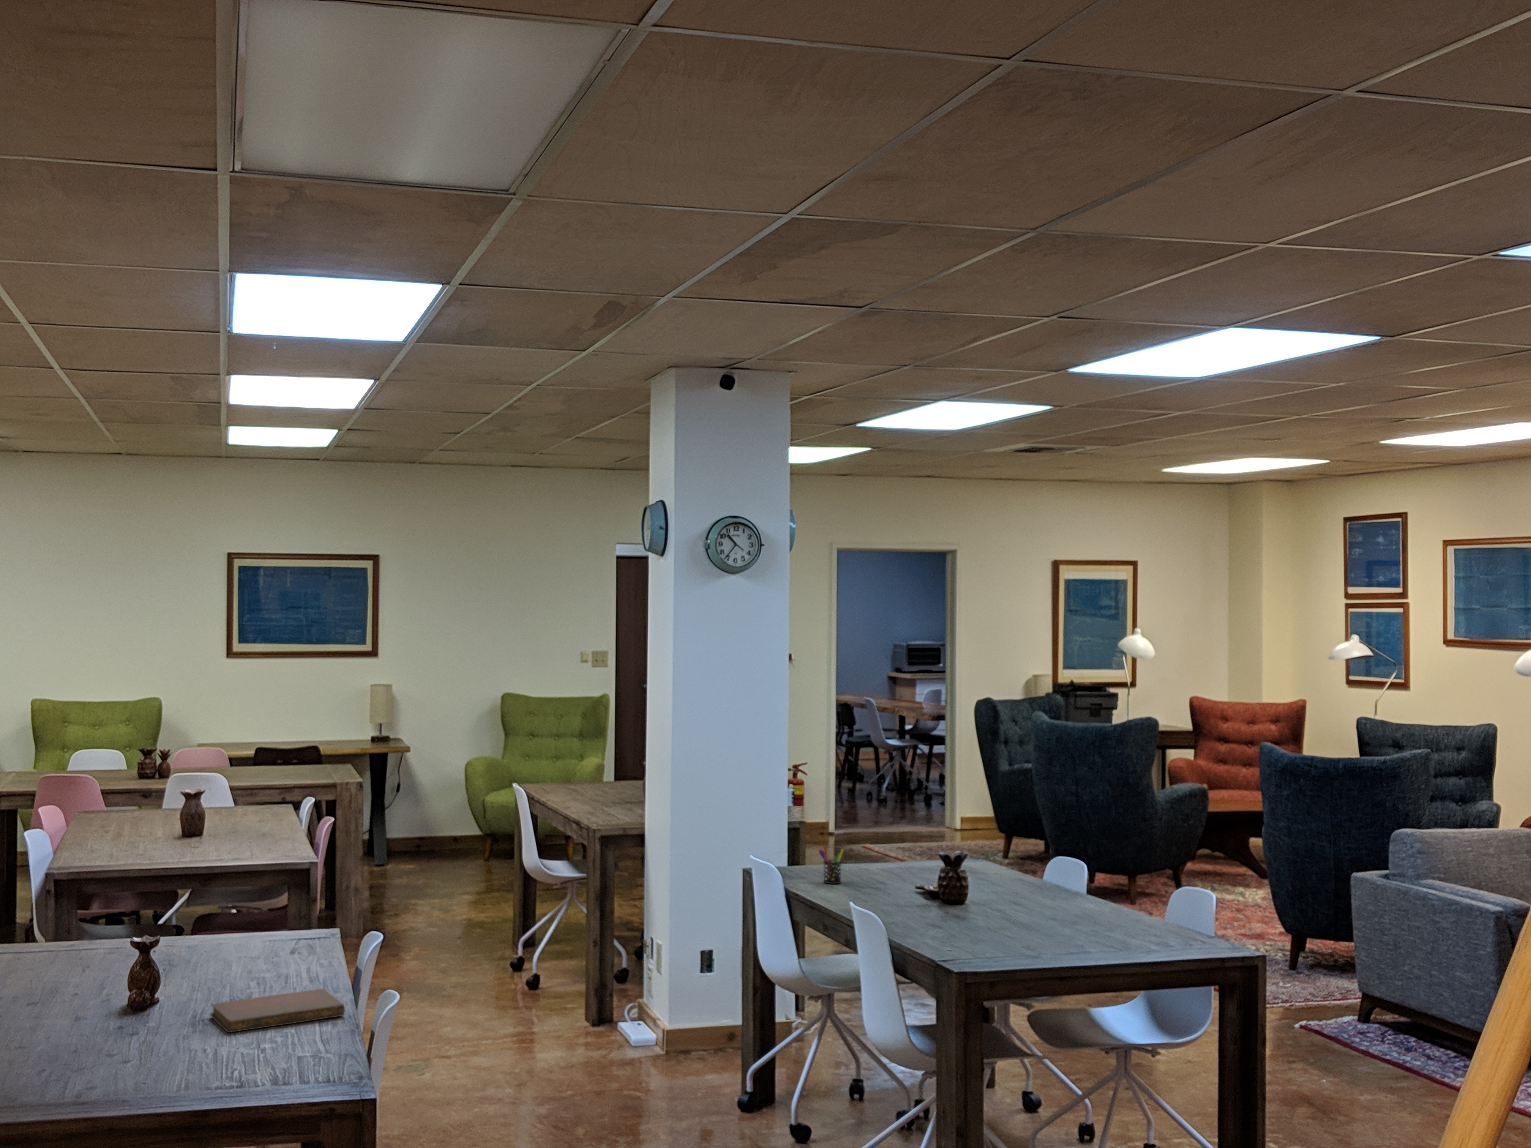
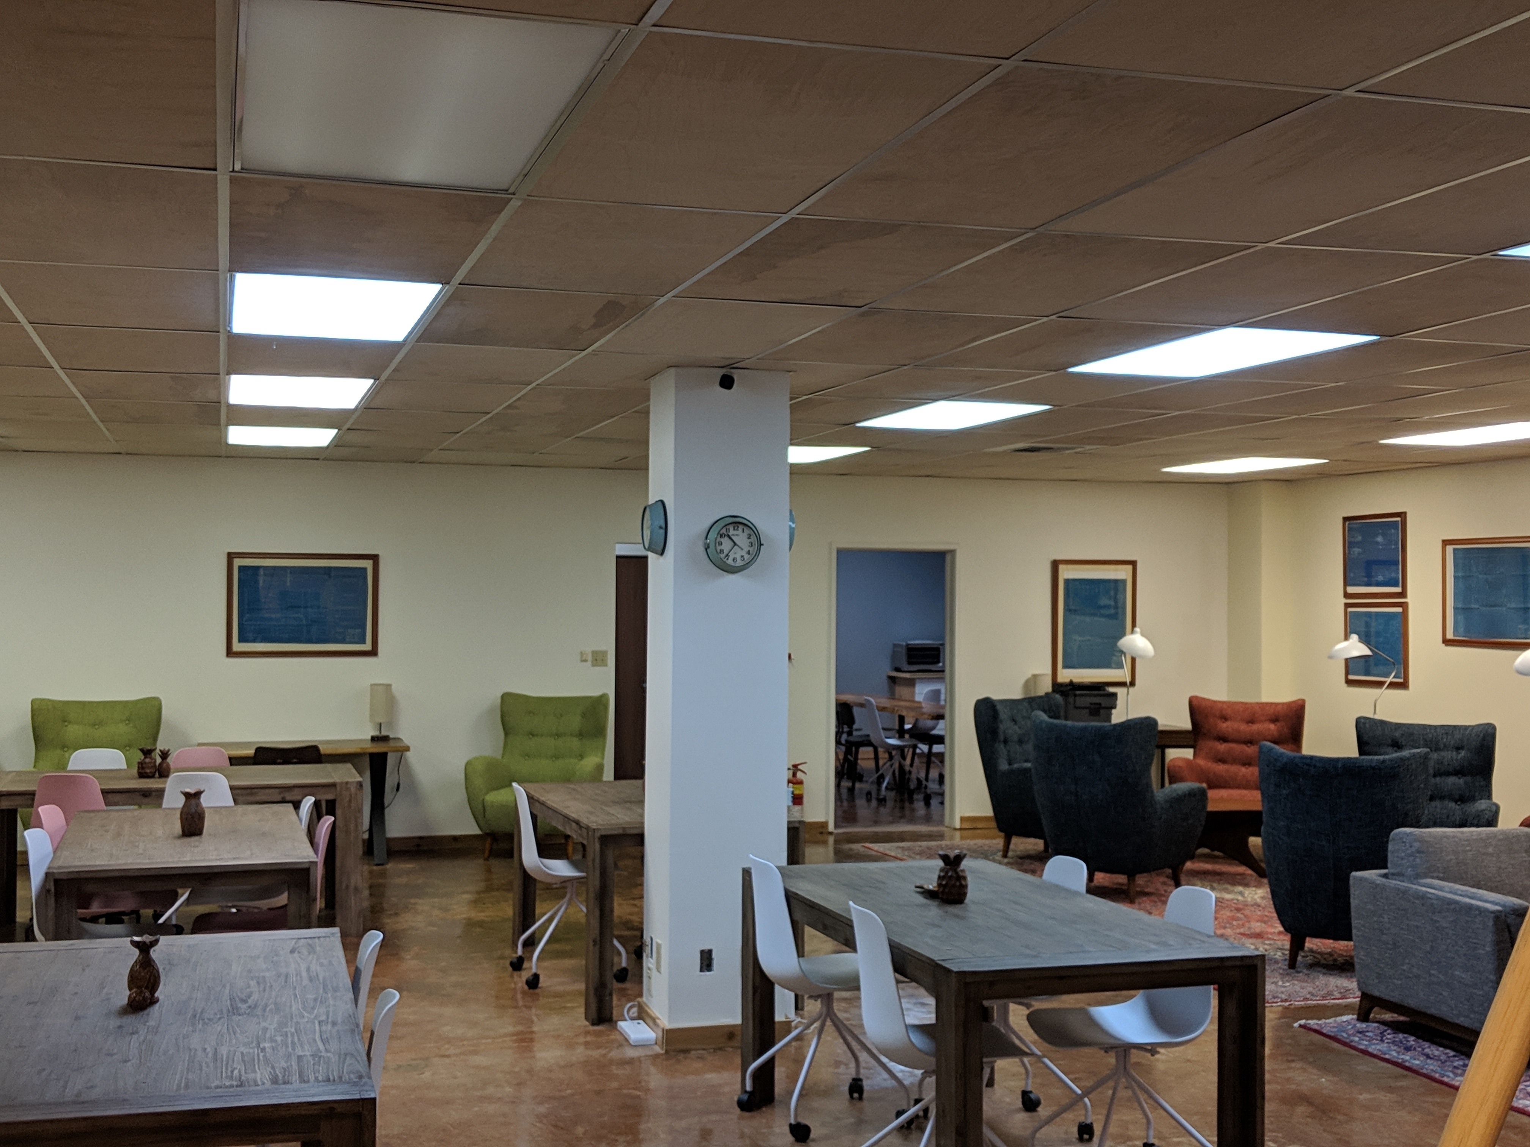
- notebook (277, 1009)
- pen holder (832, 865)
